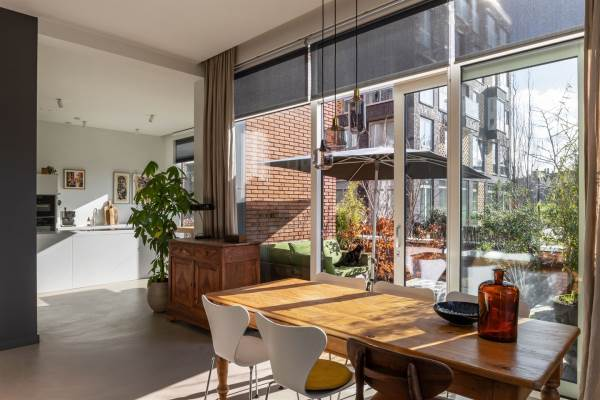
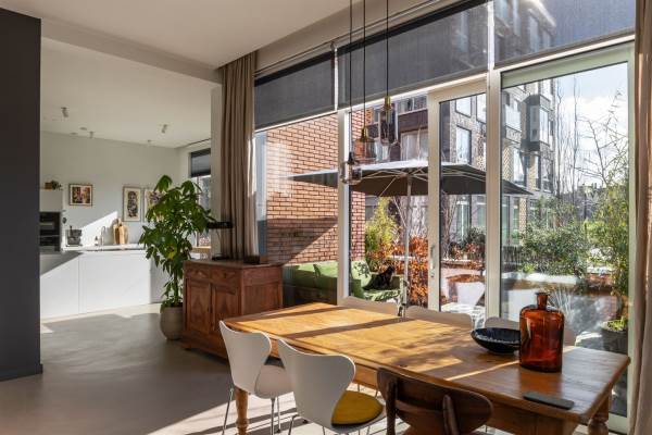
+ smartphone (548, 399)
